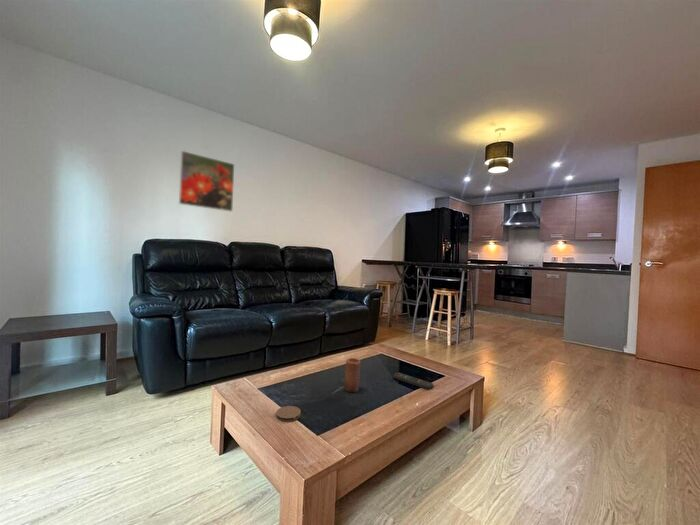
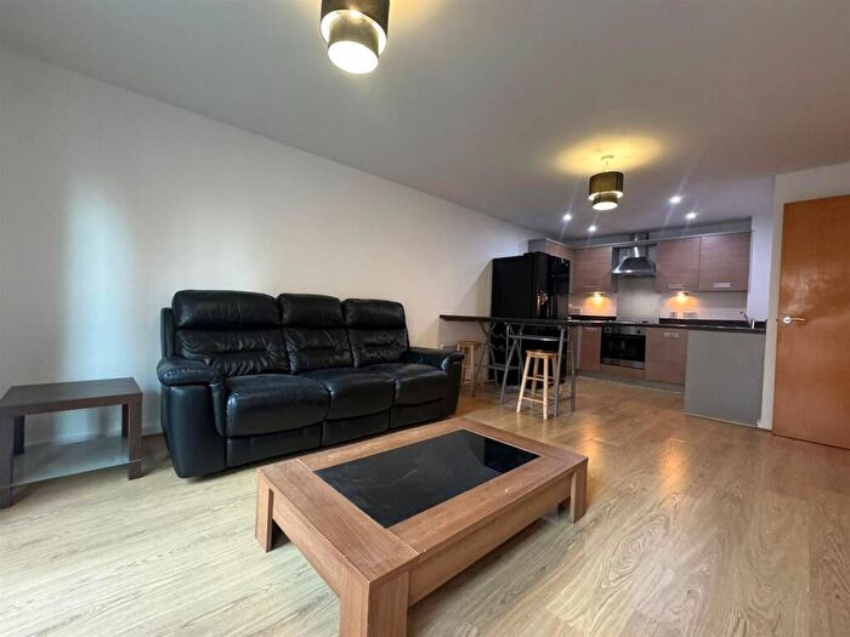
- candle (352, 374)
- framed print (208, 182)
- remote control (412, 380)
- coaster (288, 413)
